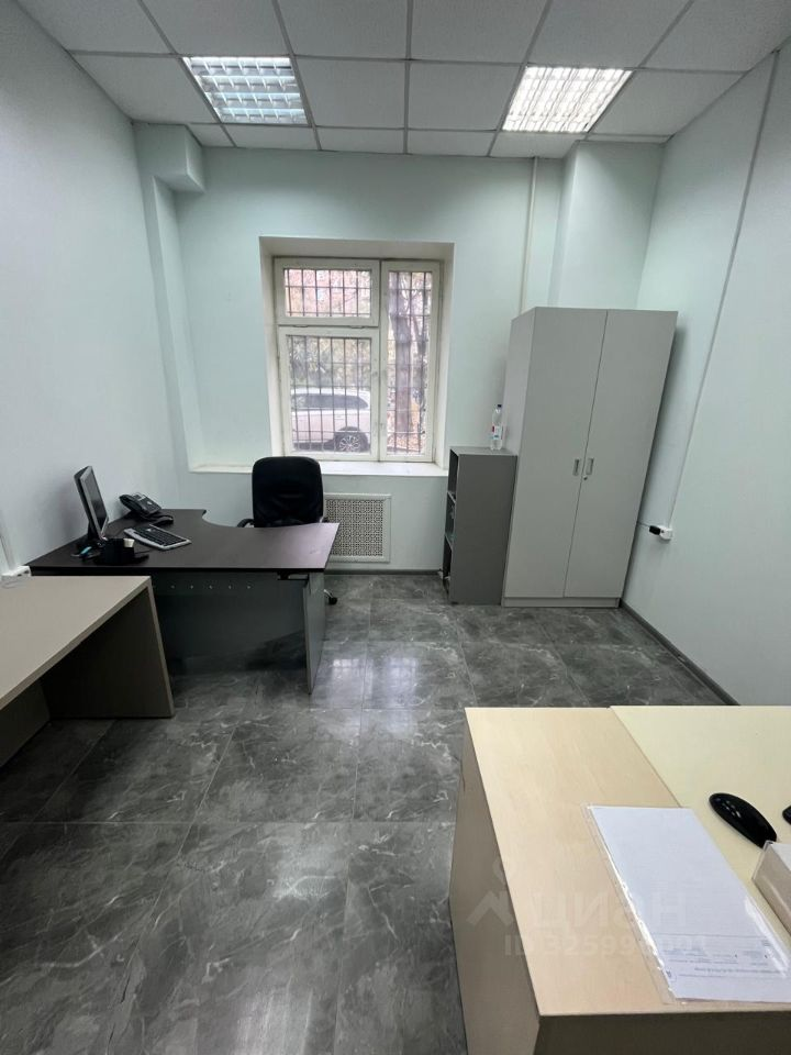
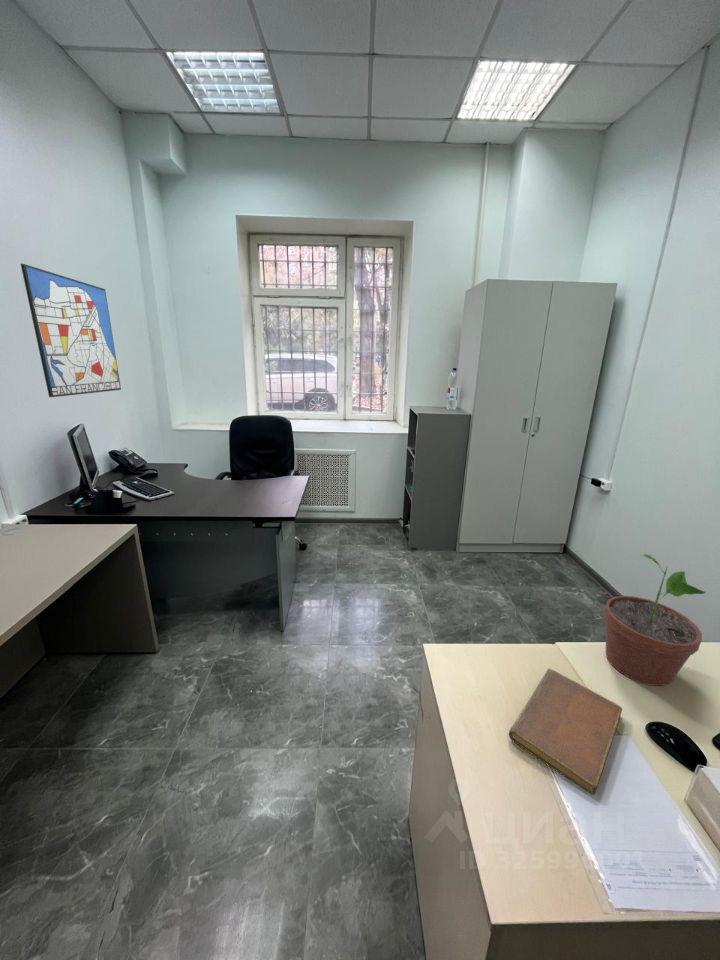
+ wall art (80, 338)
+ notebook (567, 721)
+ potted plant (653, 611)
